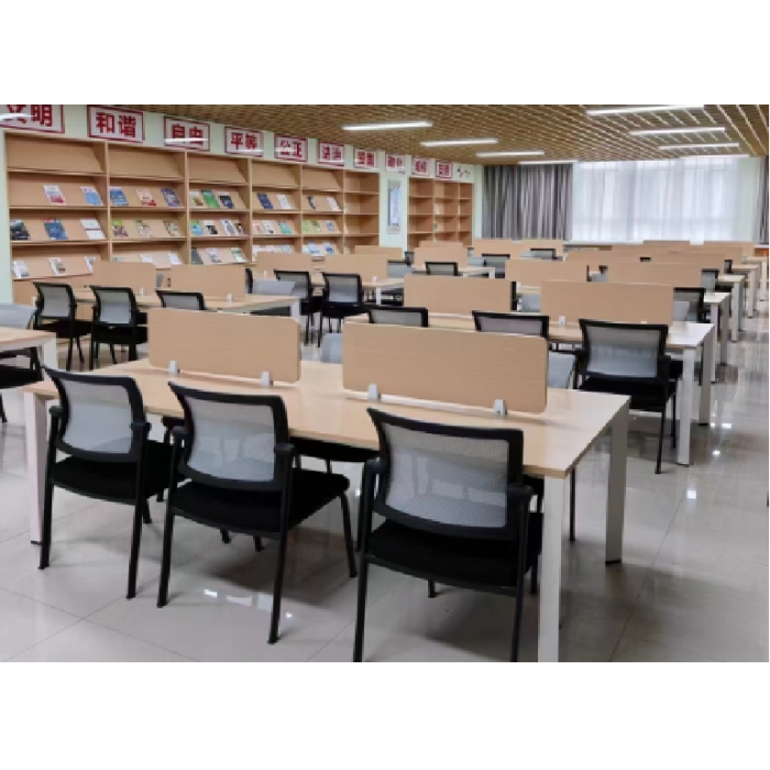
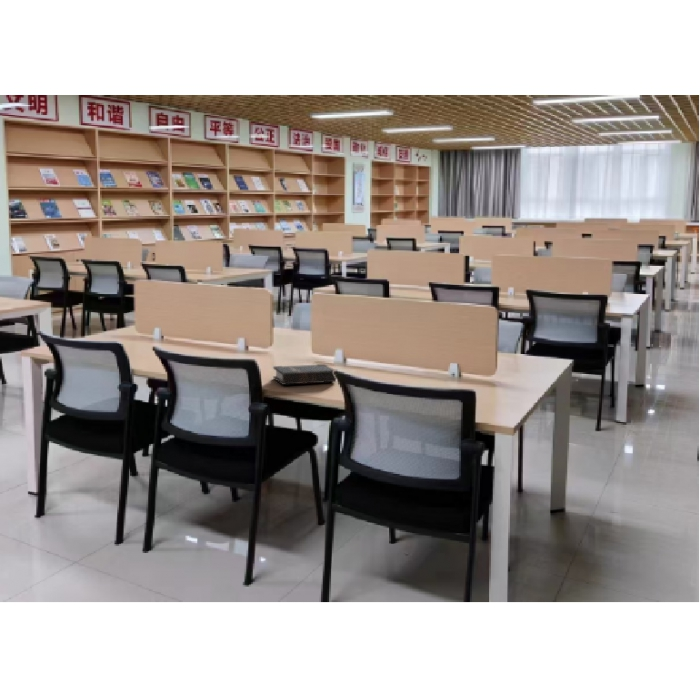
+ hardback book (304, 374)
